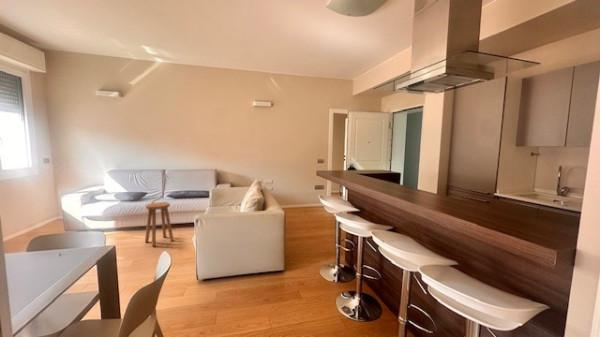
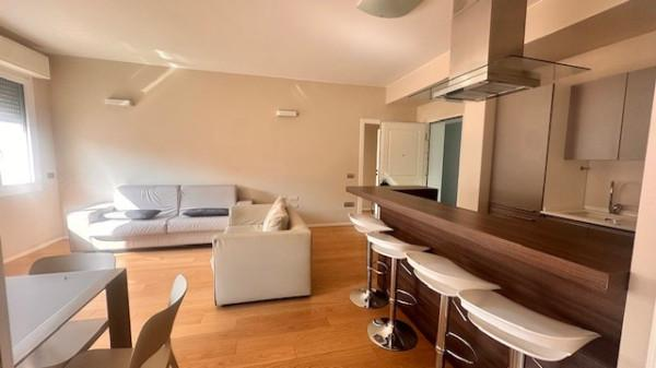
- stool (155, 223)
